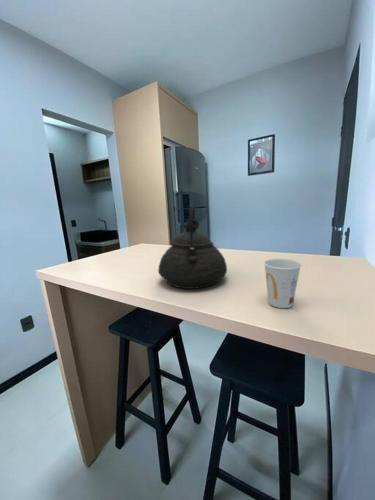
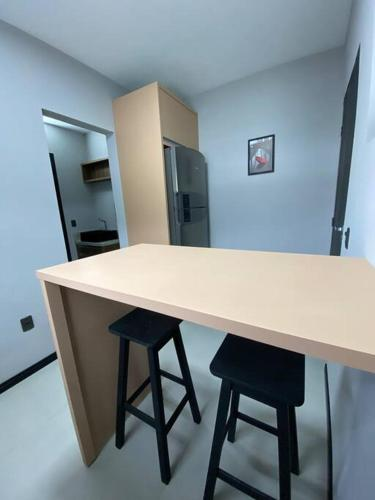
- teakettle (191, 241)
- cup (281, 283)
